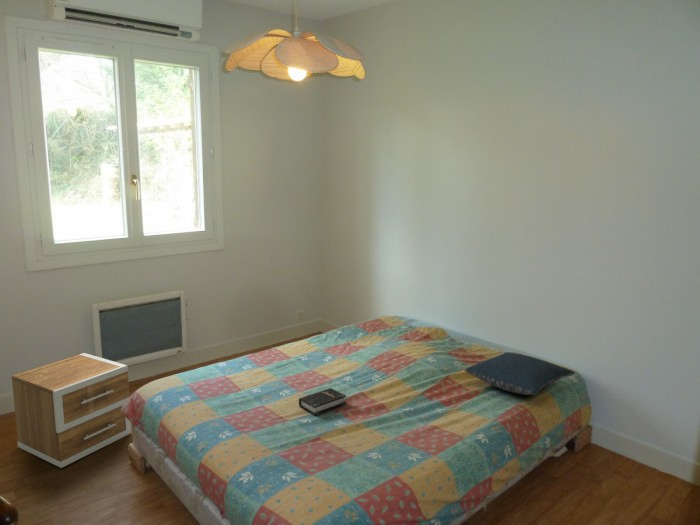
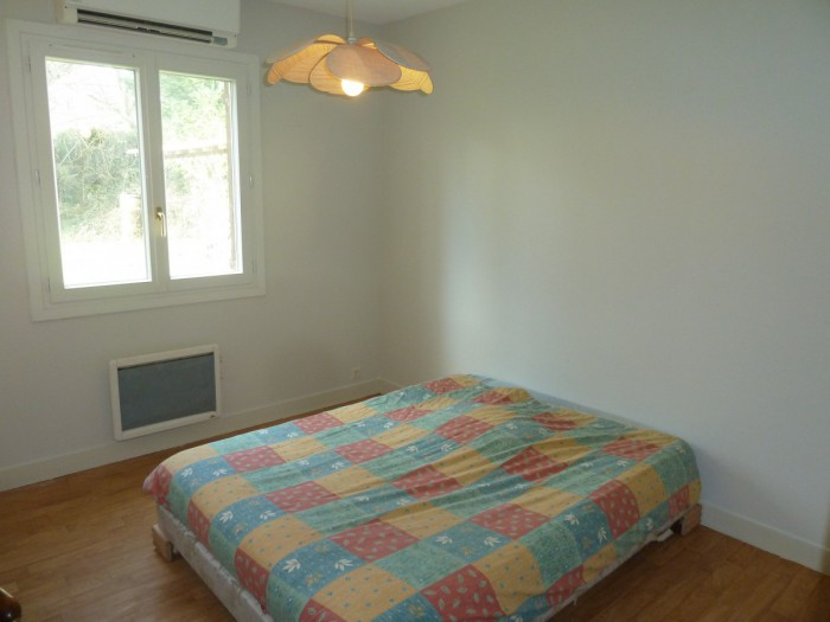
- hardback book (322, 400)
- nightstand (73, 405)
- pillow (519, 372)
